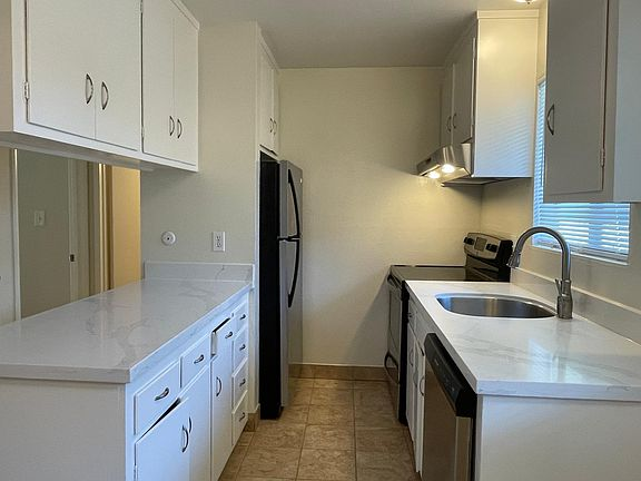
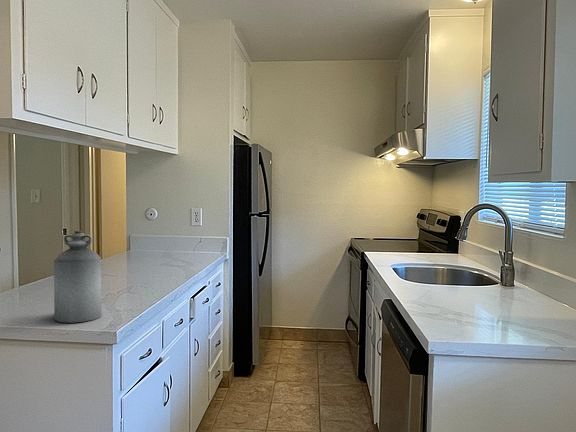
+ bottle (78, 274)
